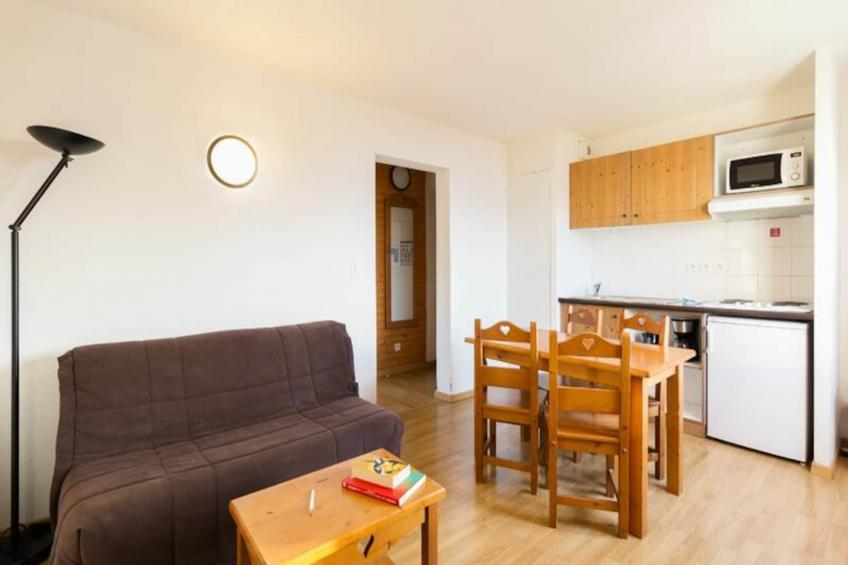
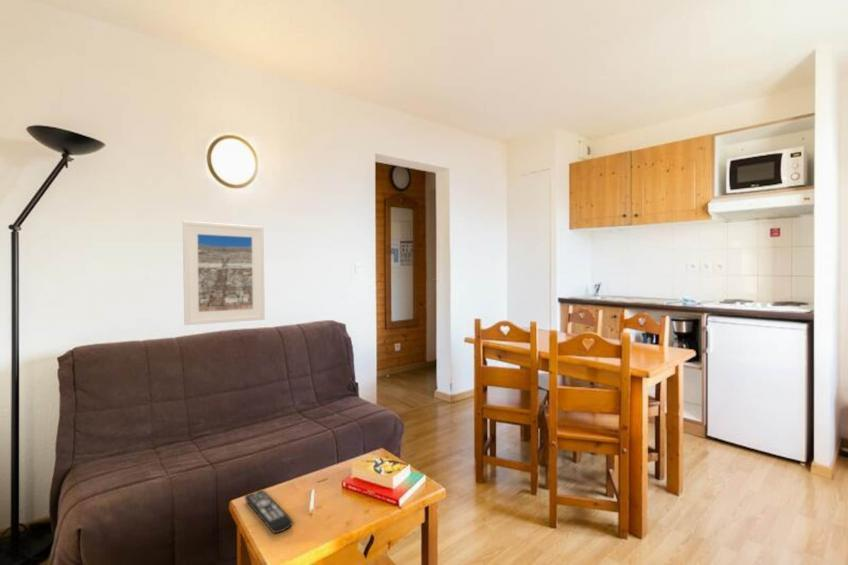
+ remote control (267, 510)
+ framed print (226, 273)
